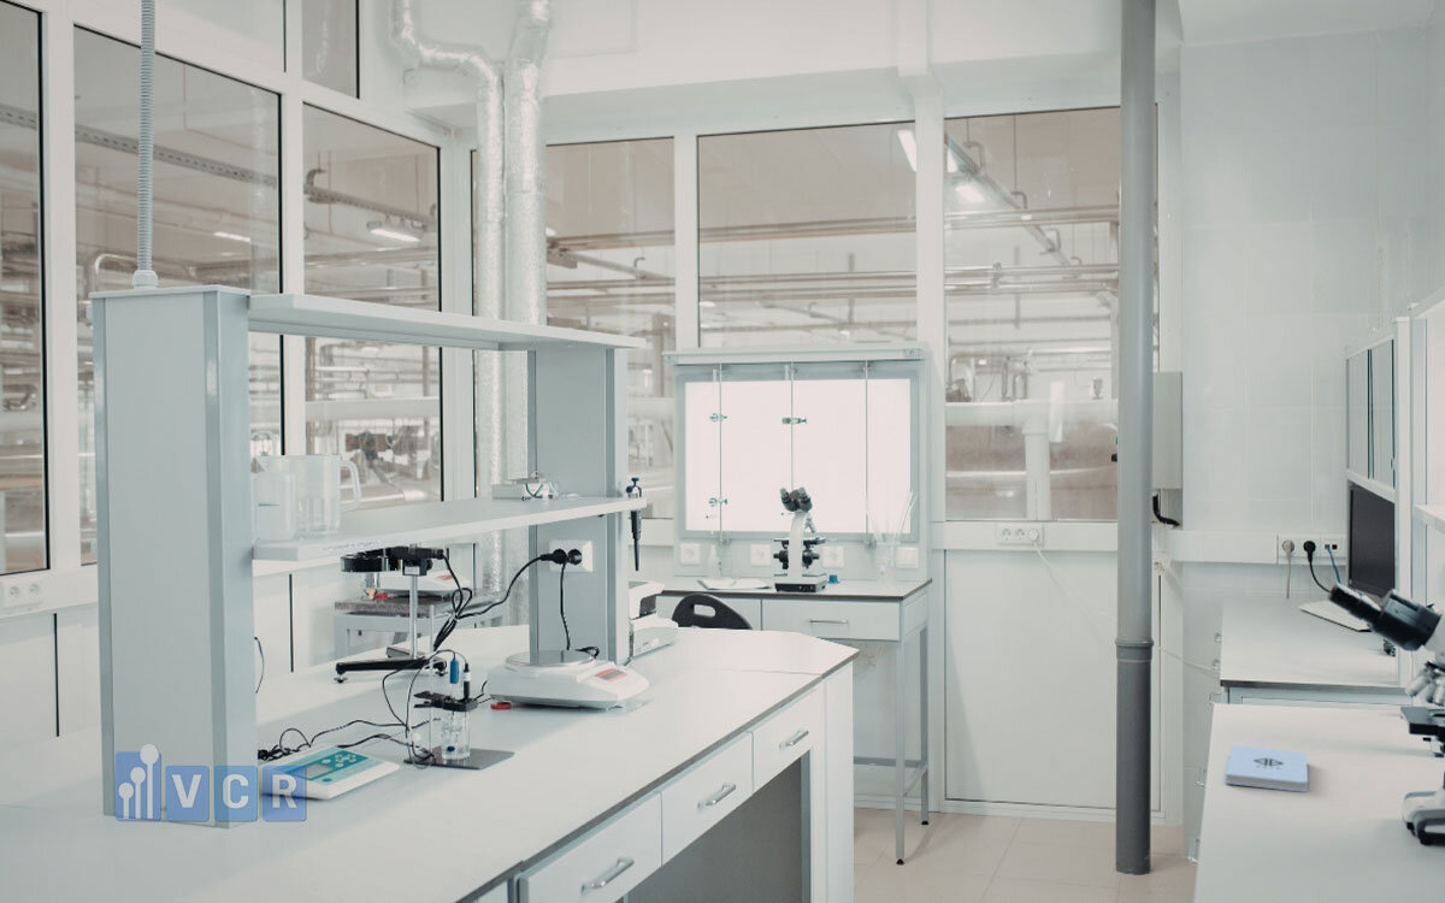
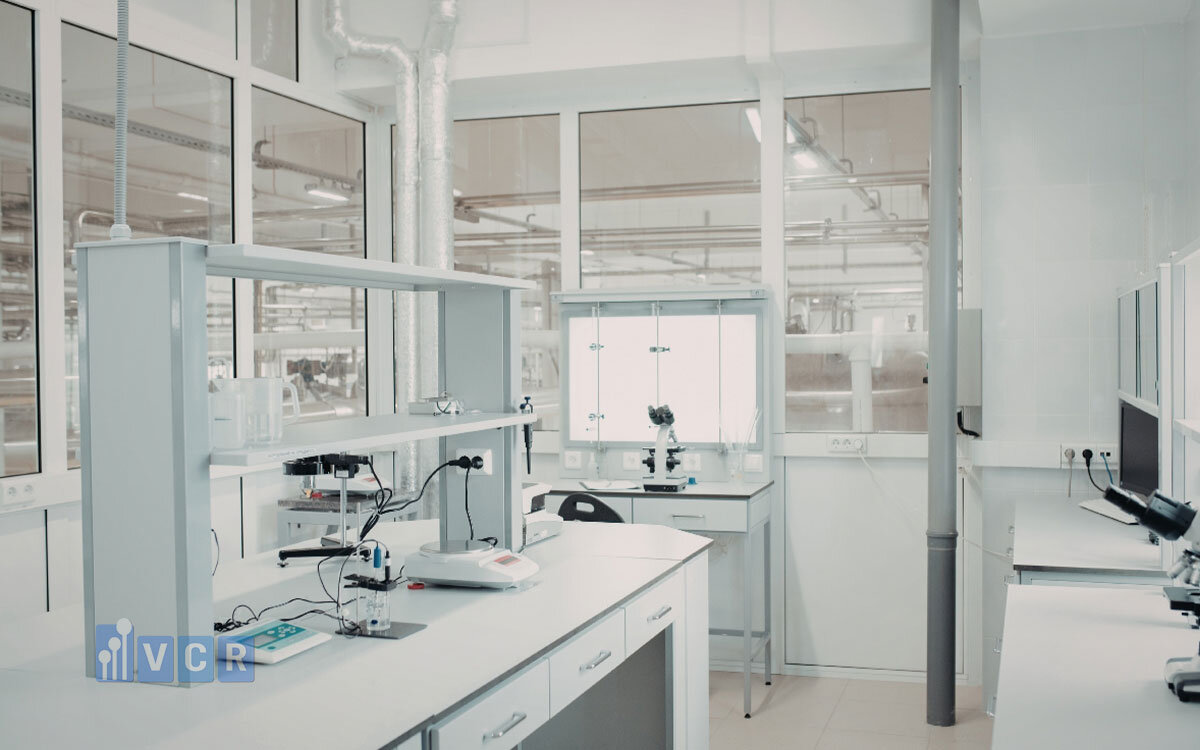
- notepad (1267, 767)
